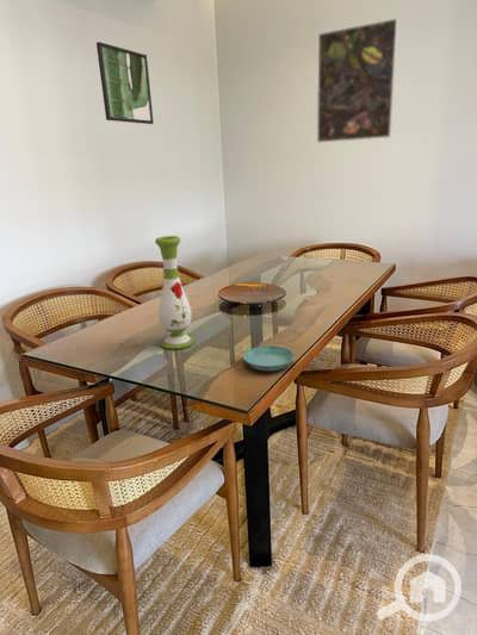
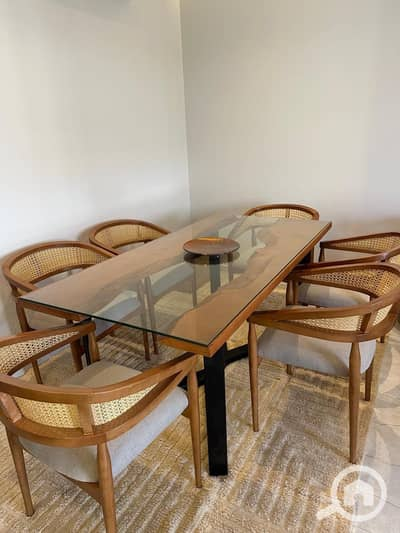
- saucer (268, 359)
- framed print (354, 85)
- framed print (126, 86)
- vase (173, 292)
